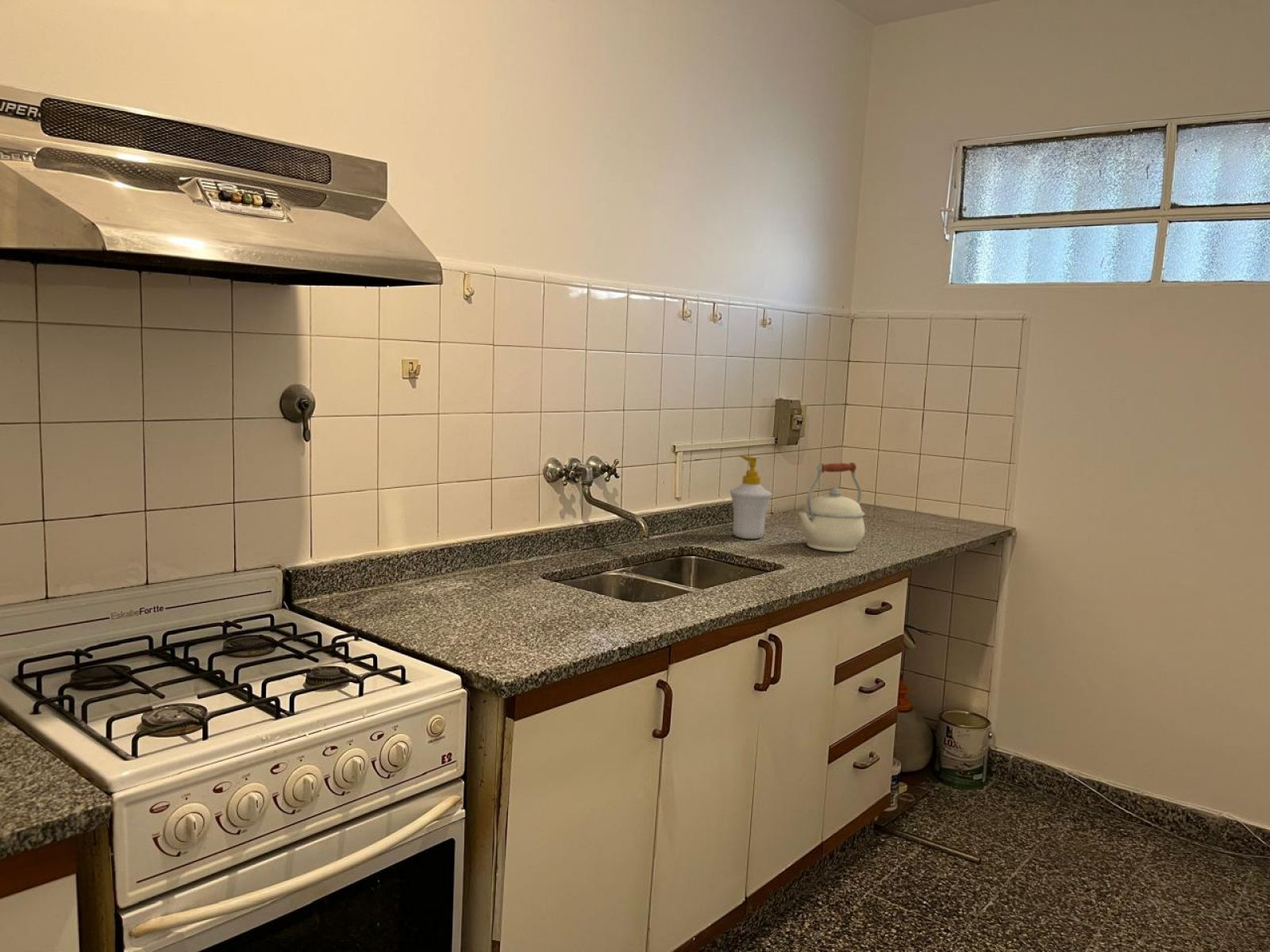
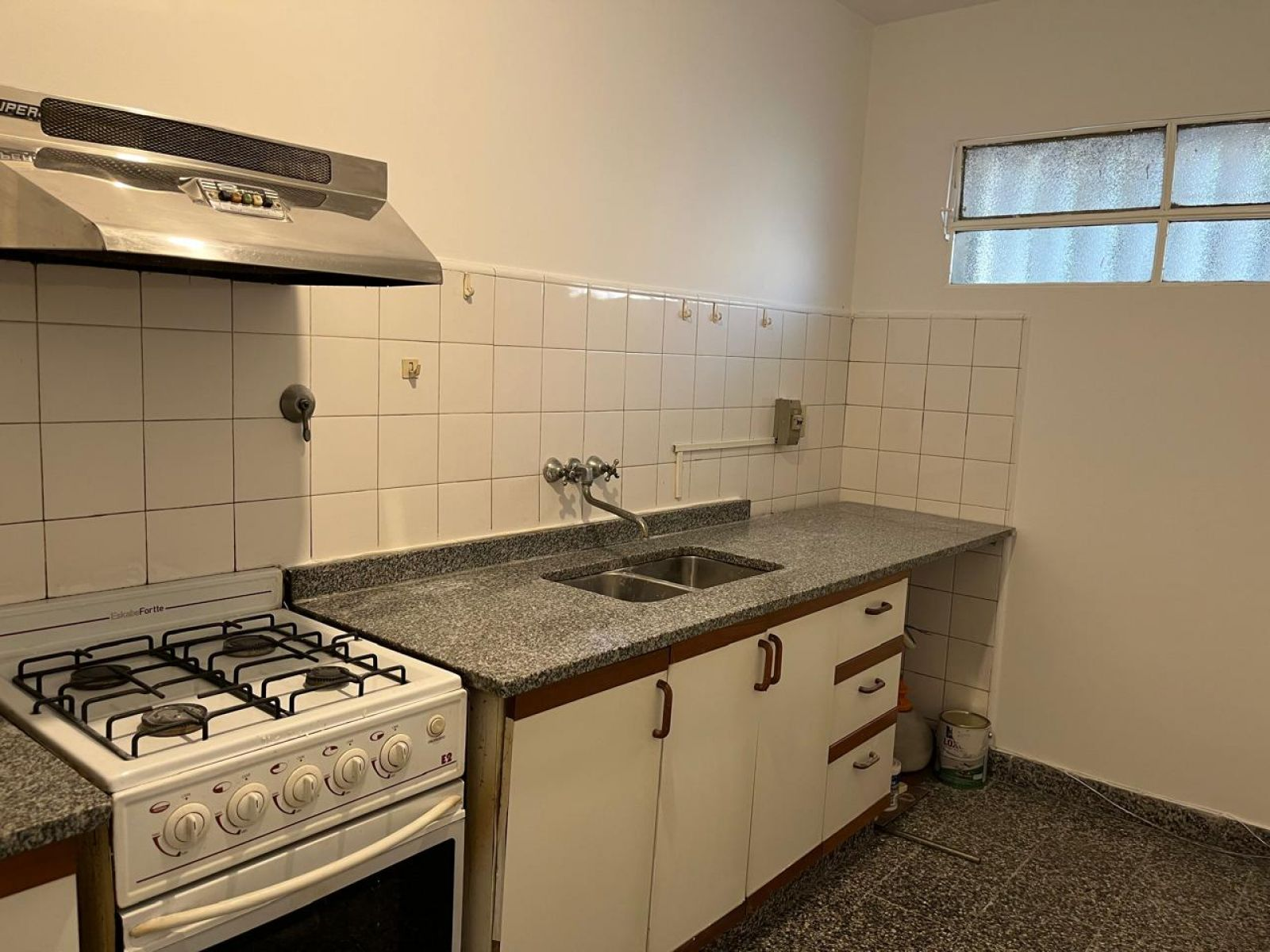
- kettle (830, 505)
- soap bottle (750, 497)
